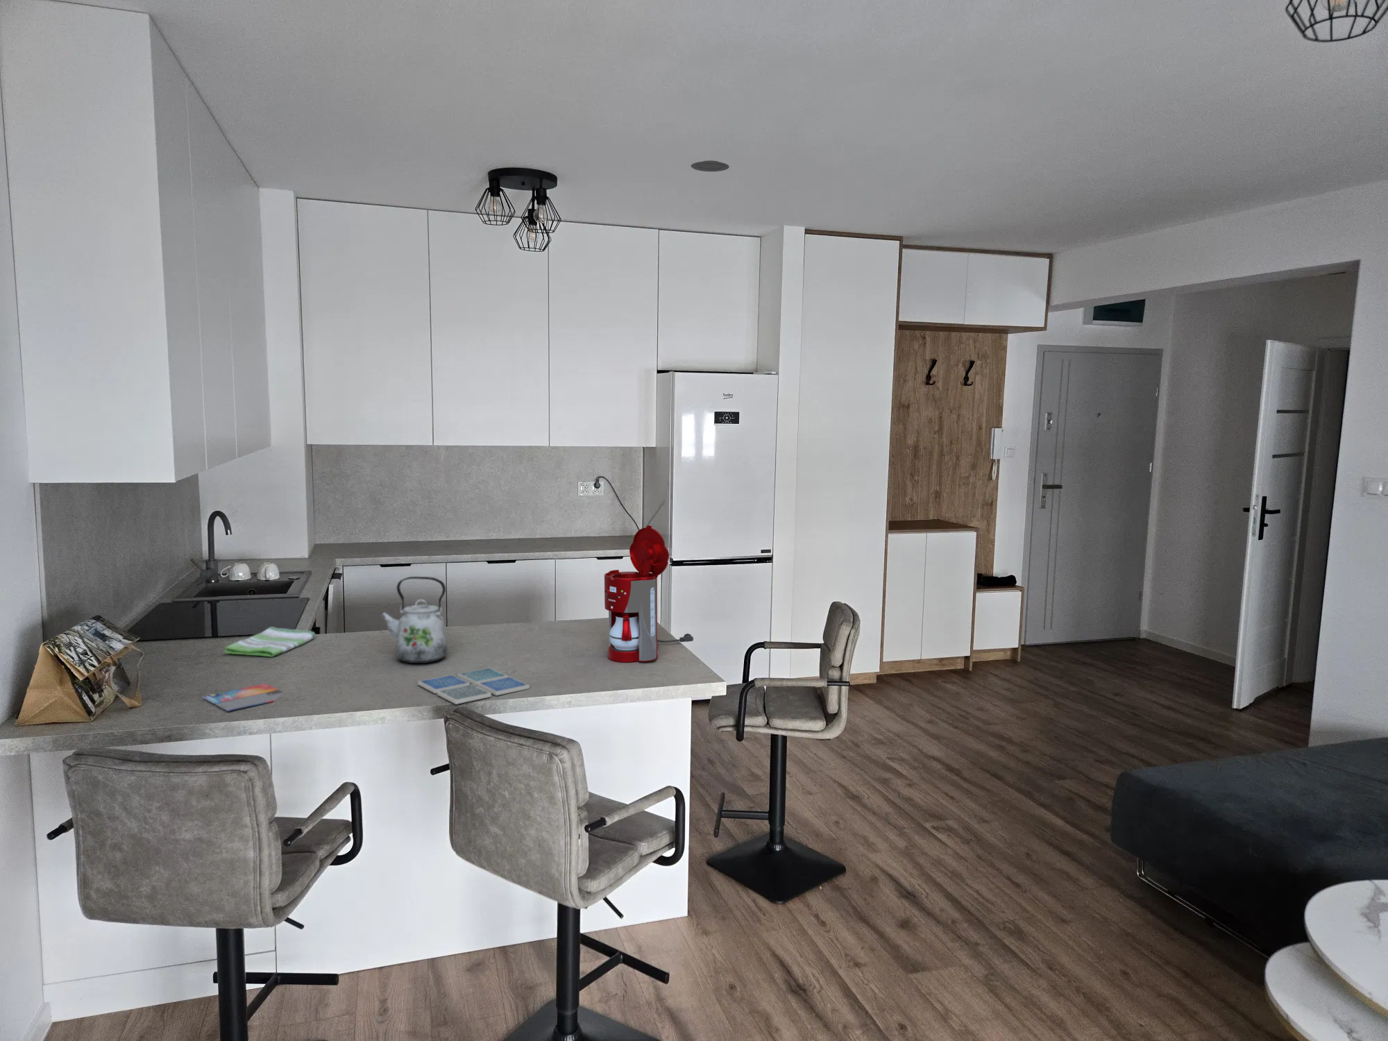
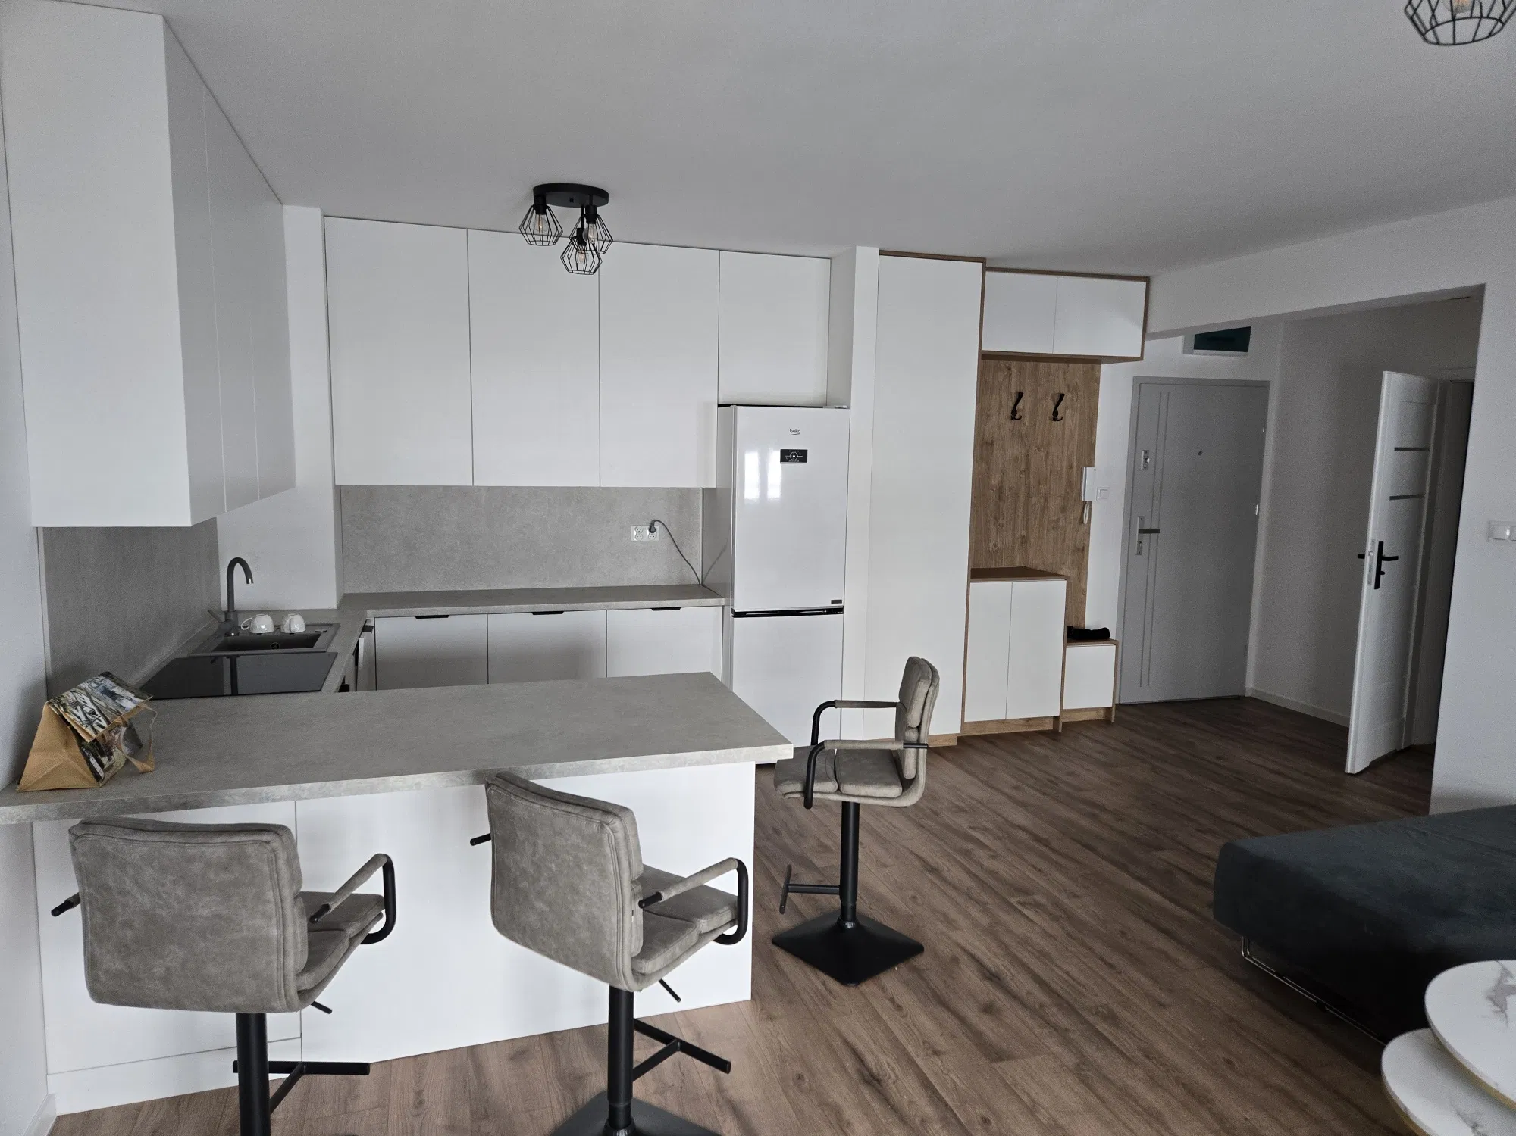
- coffee maker (645, 586)
- kettle (412, 618)
- smartphone (247, 697)
- drink coaster (473, 685)
- recessed light (710, 164)
- dish towel (271, 641)
